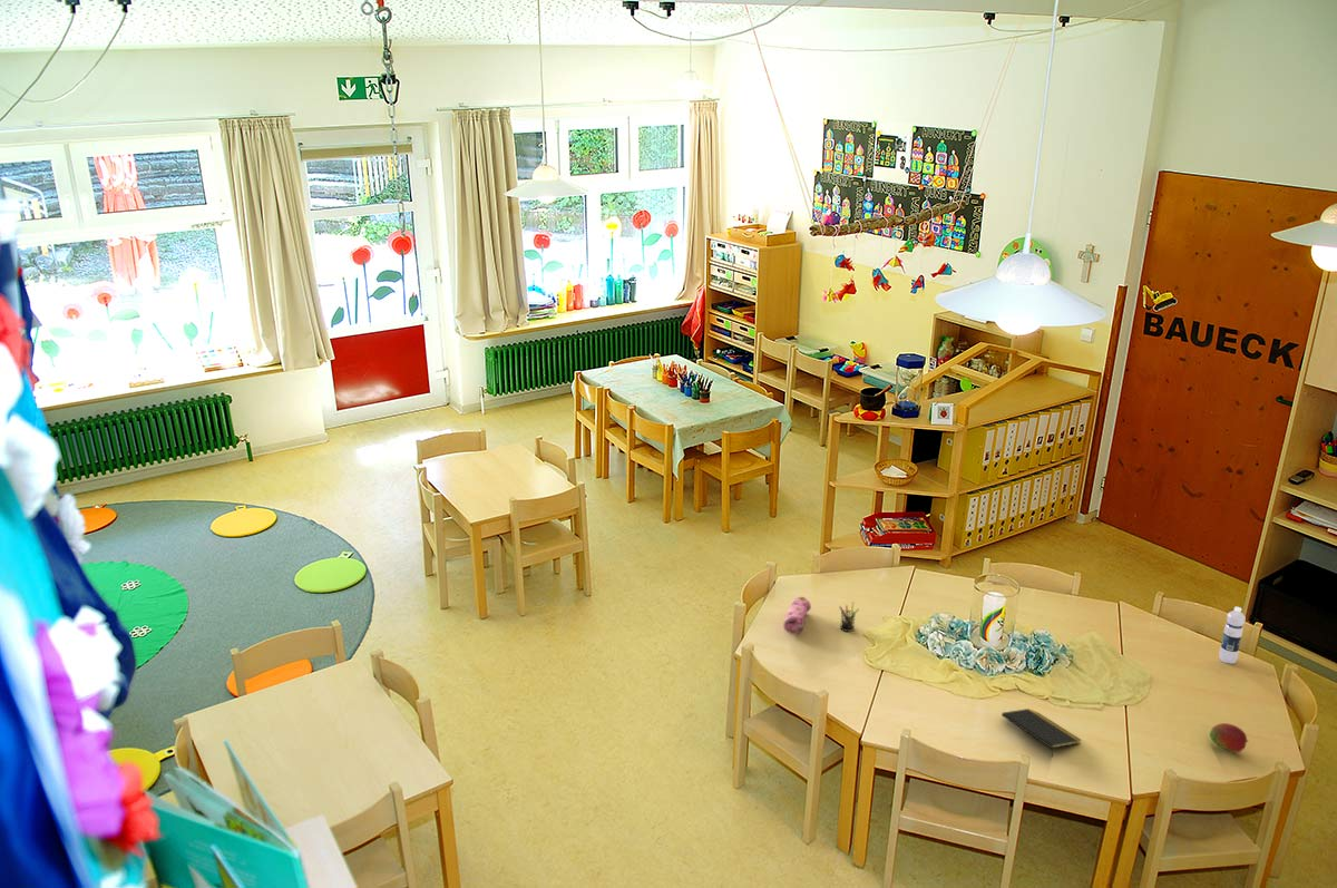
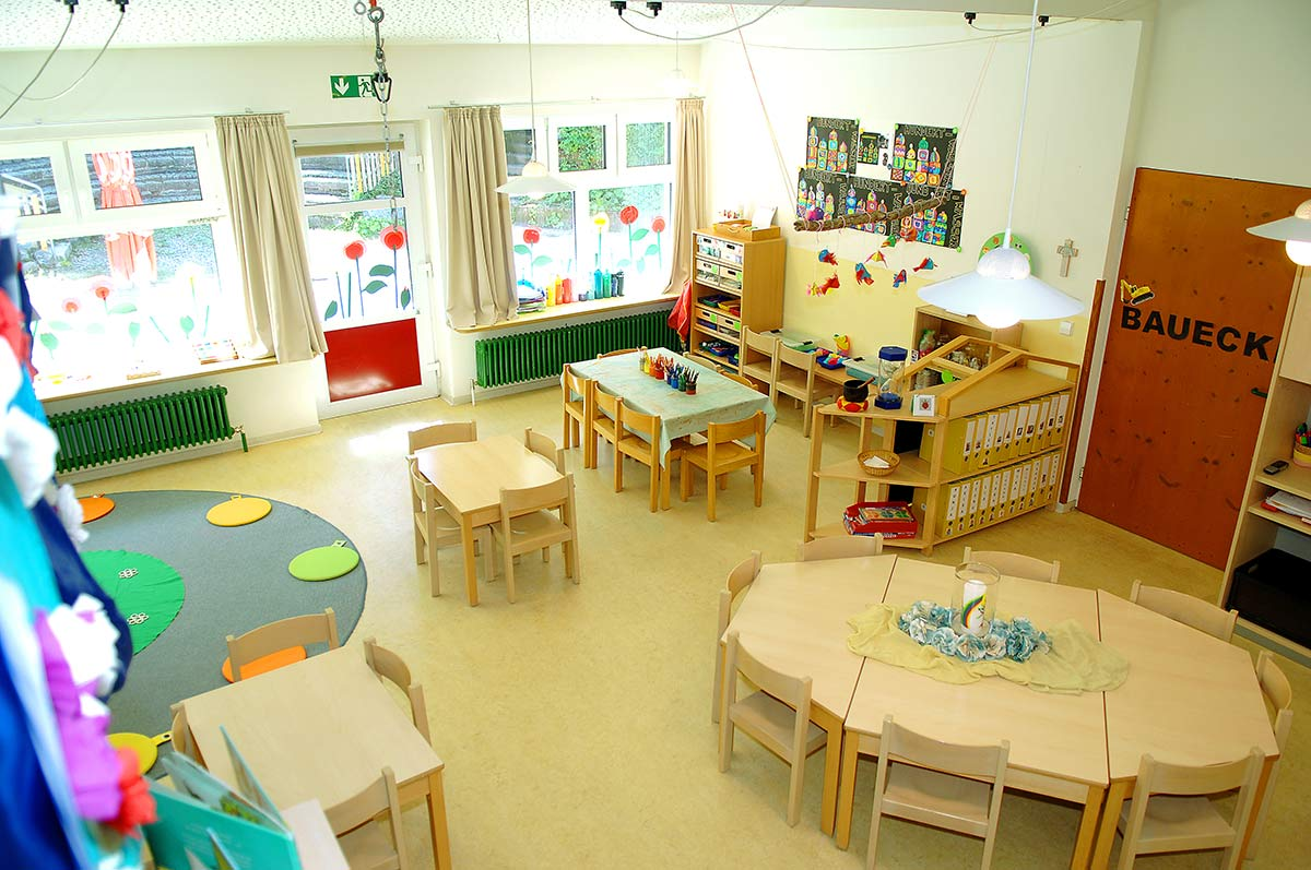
- notepad (1041, 728)
- pencil case (797, 614)
- fruit (1228, 736)
- pen holder (849, 616)
- water bottle (1232, 634)
